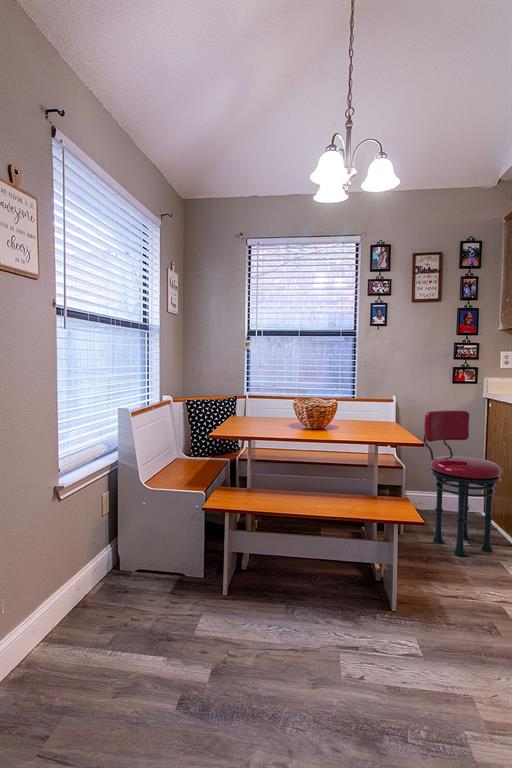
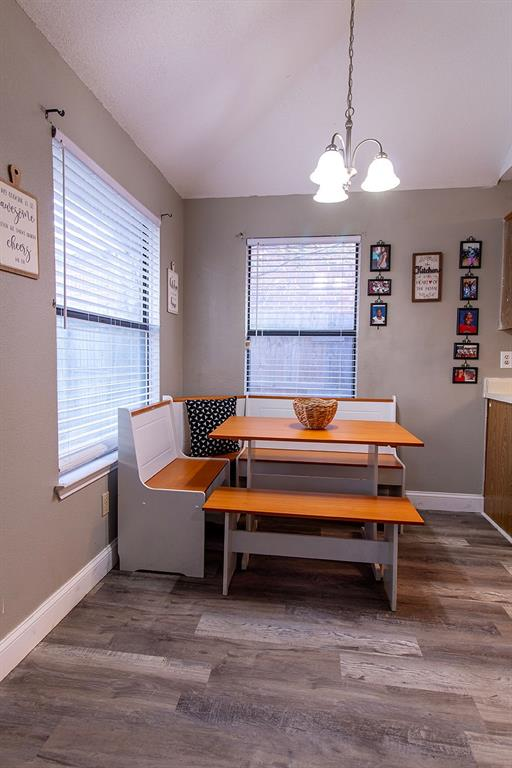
- stool (458, 478)
